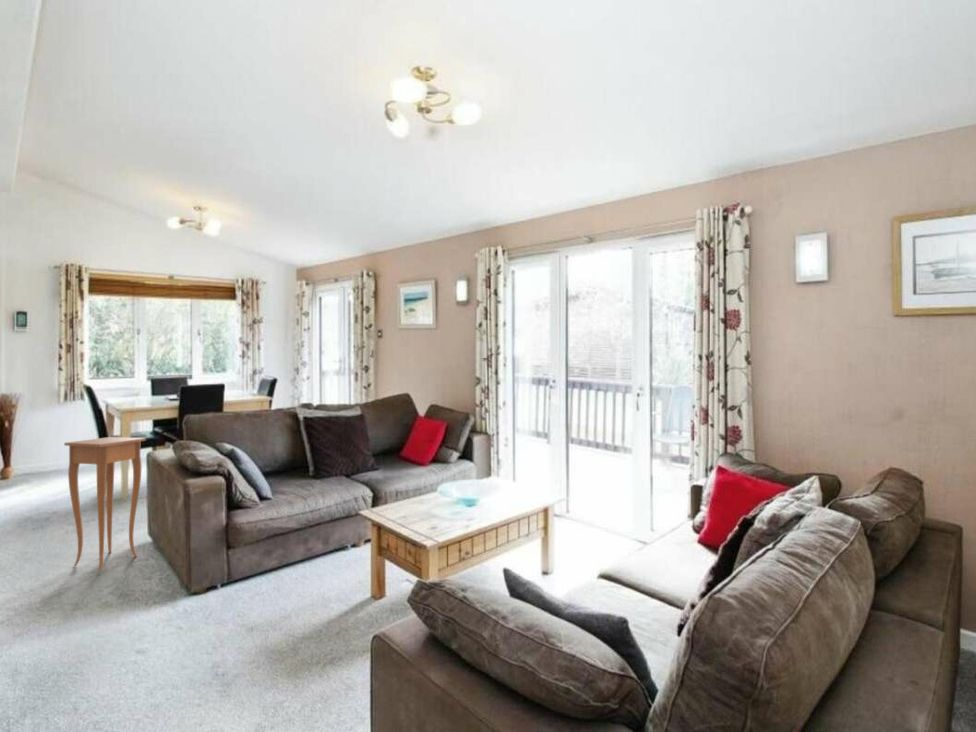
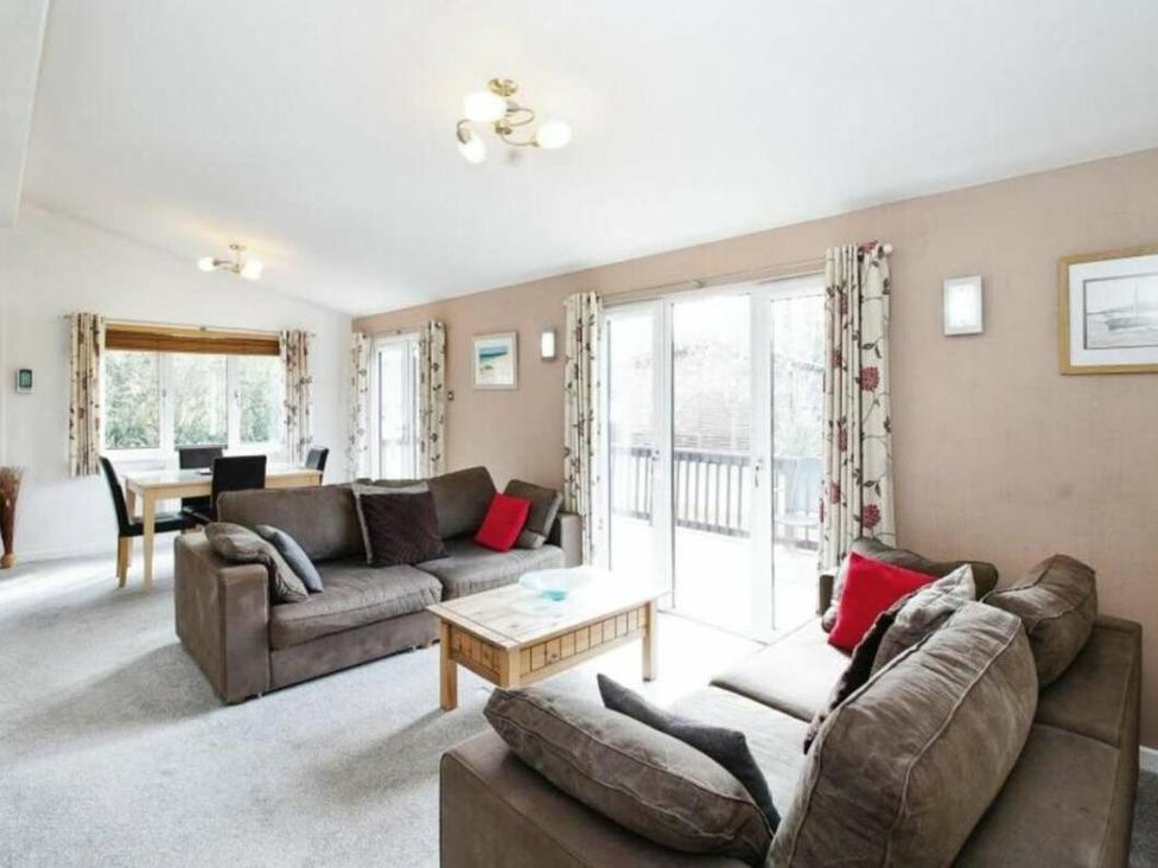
- side table (107, 500)
